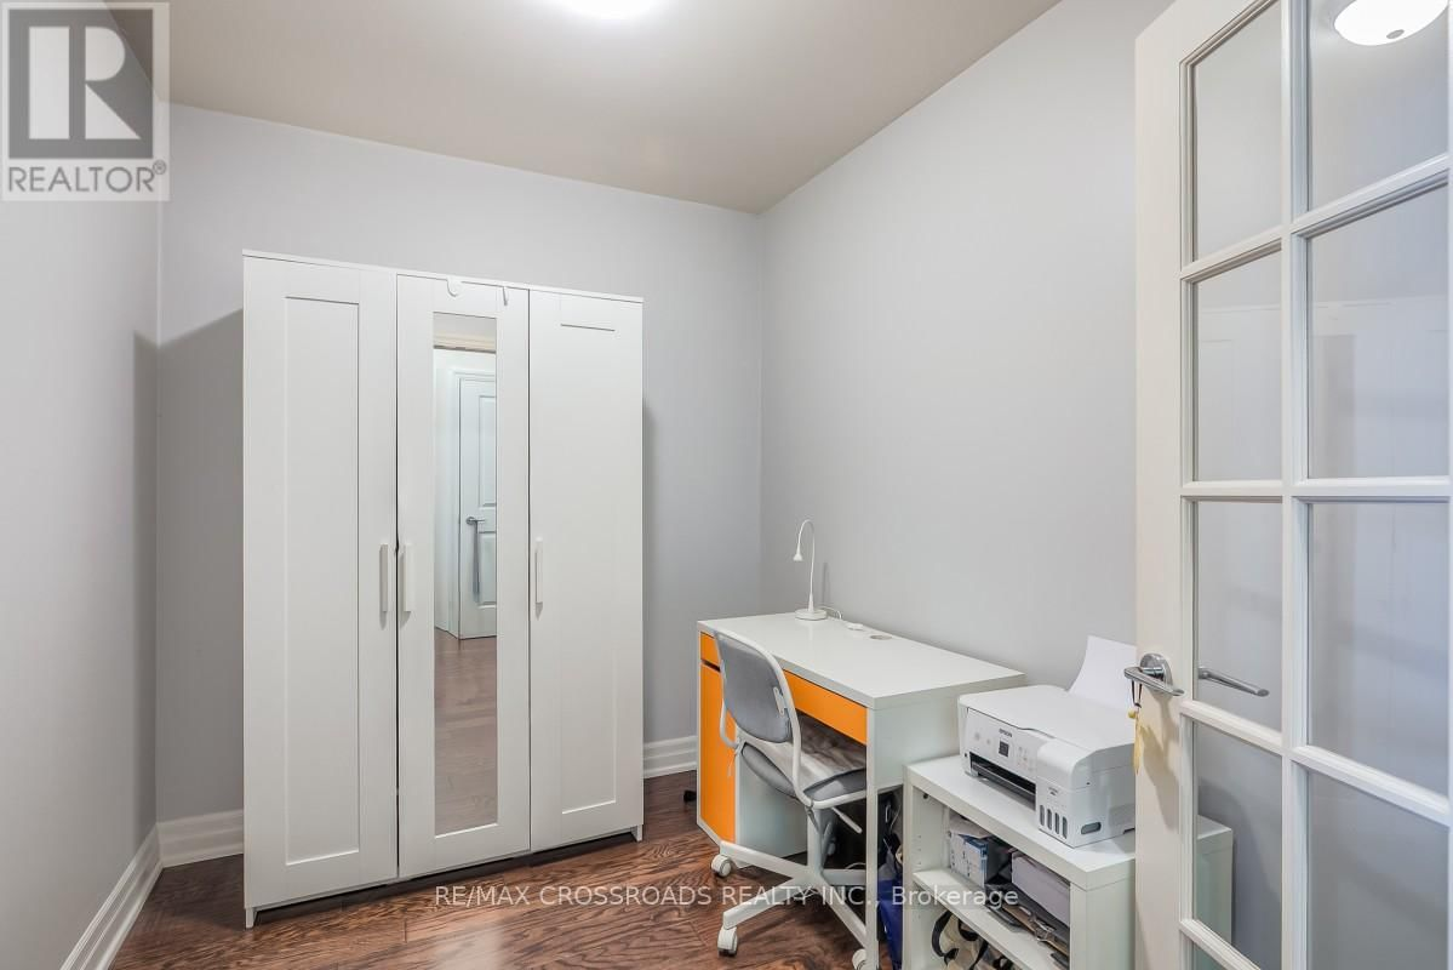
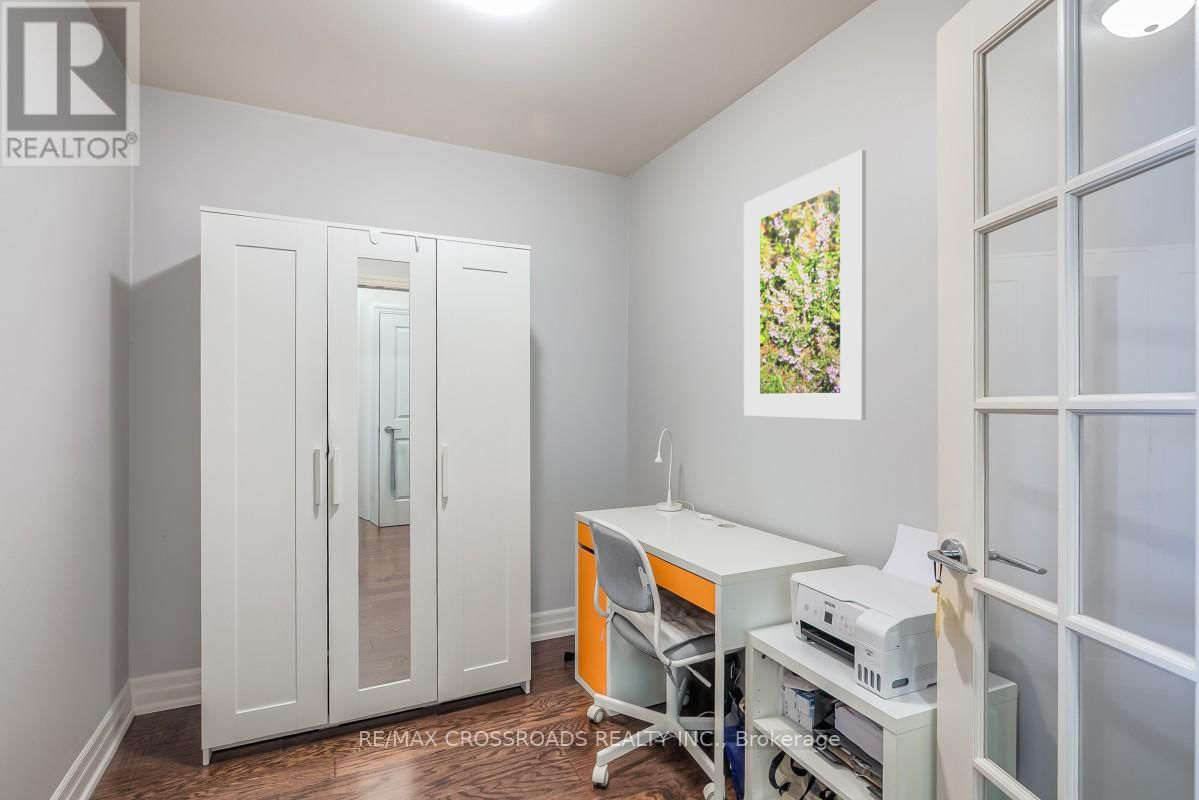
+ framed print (797, 298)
